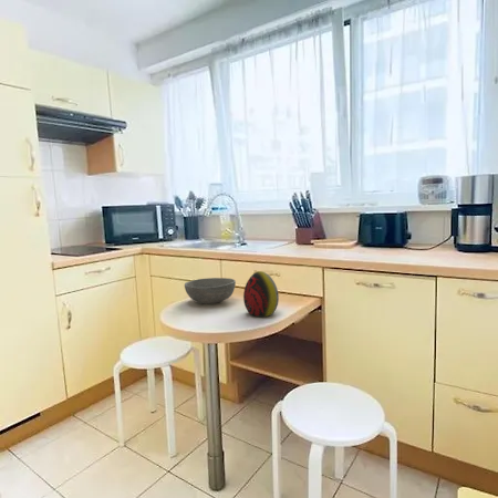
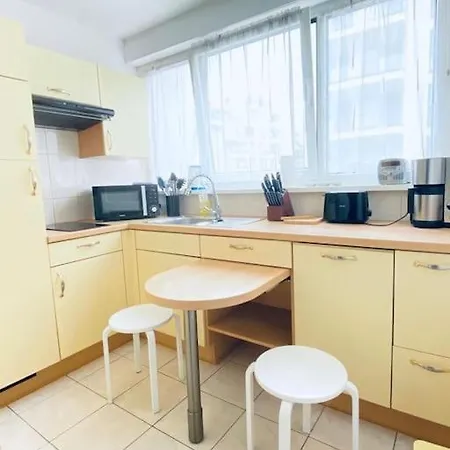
- decorative egg (260, 292)
- bowl (209, 291)
